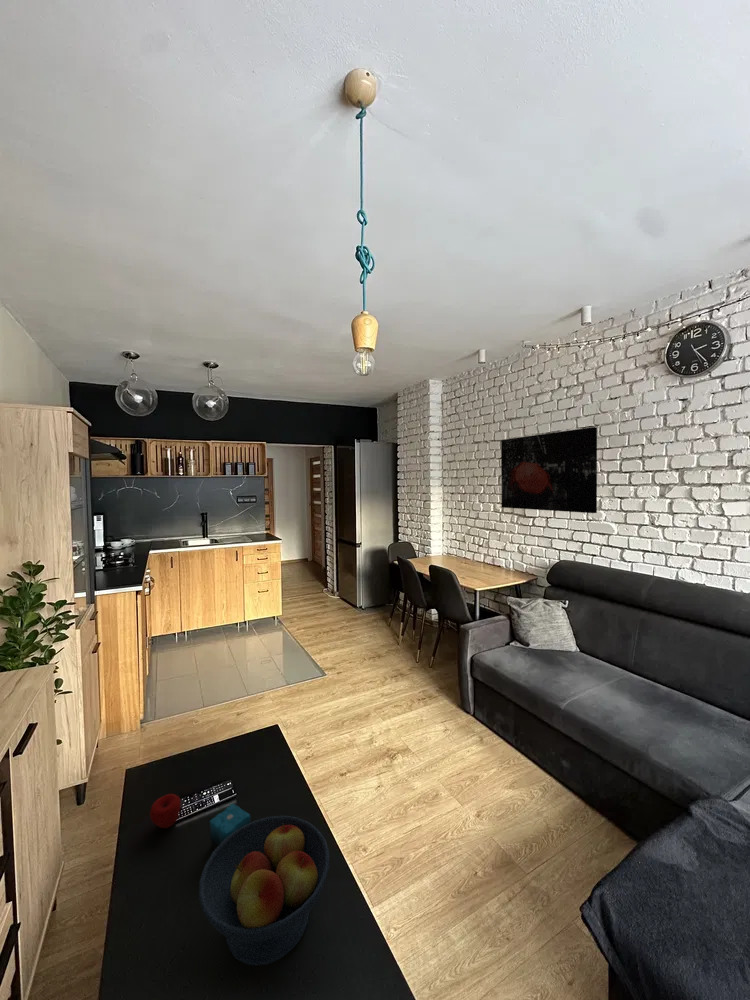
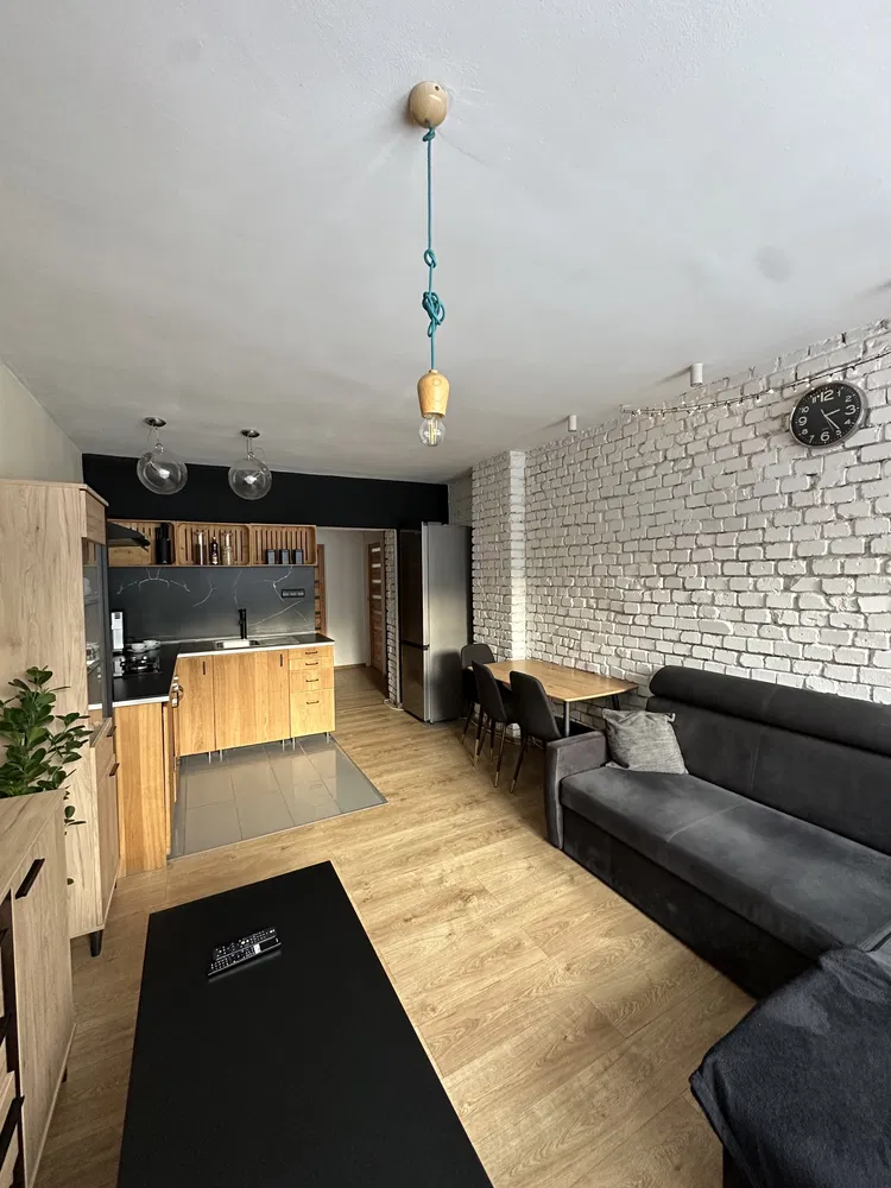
- apple (165, 812)
- fruit bowl (267, 883)
- candle (229, 825)
- wall art (543, 472)
